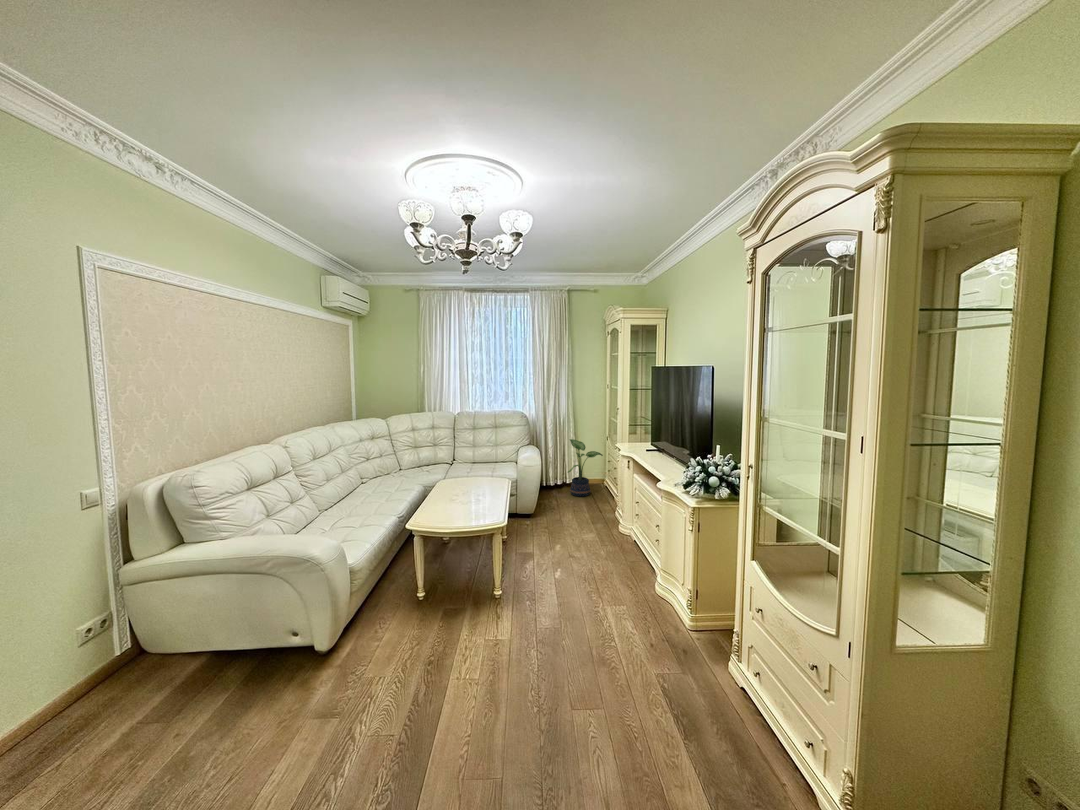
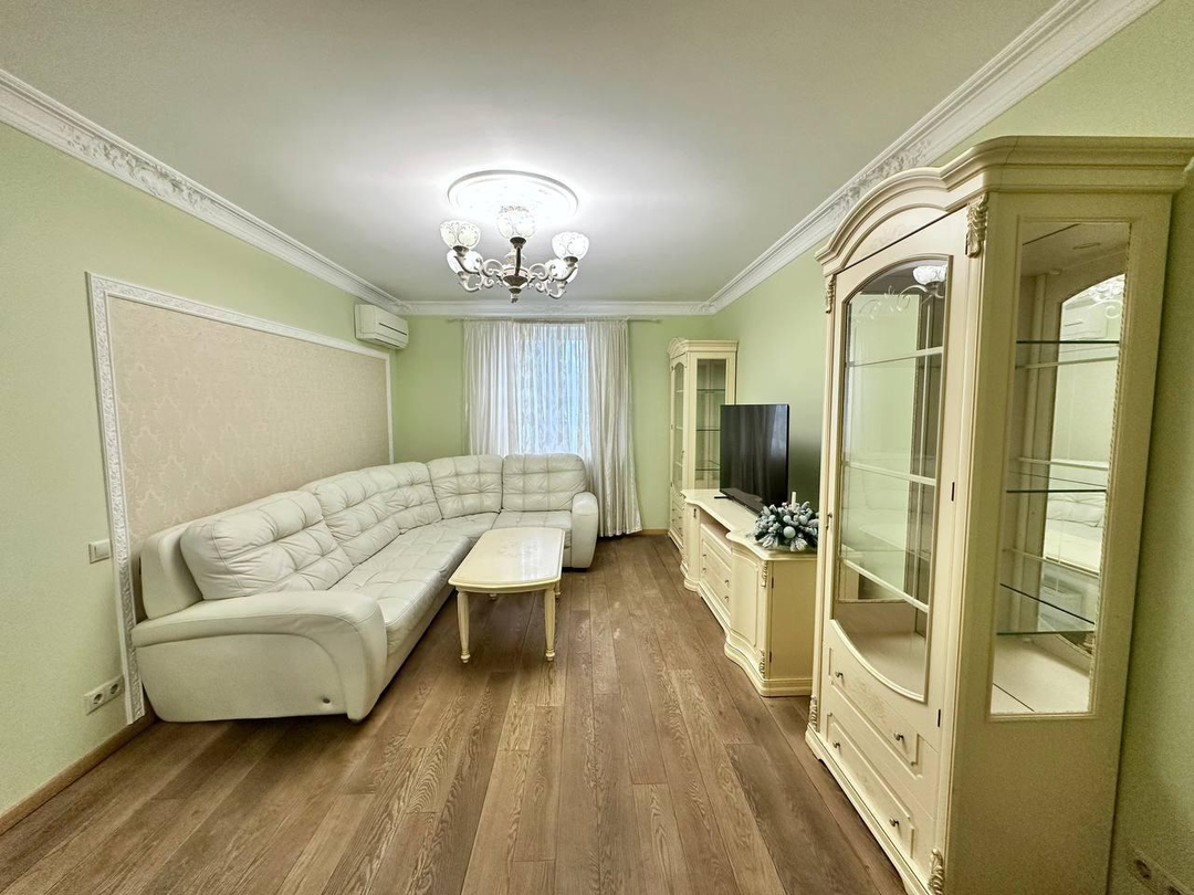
- potted plant (582, 467)
